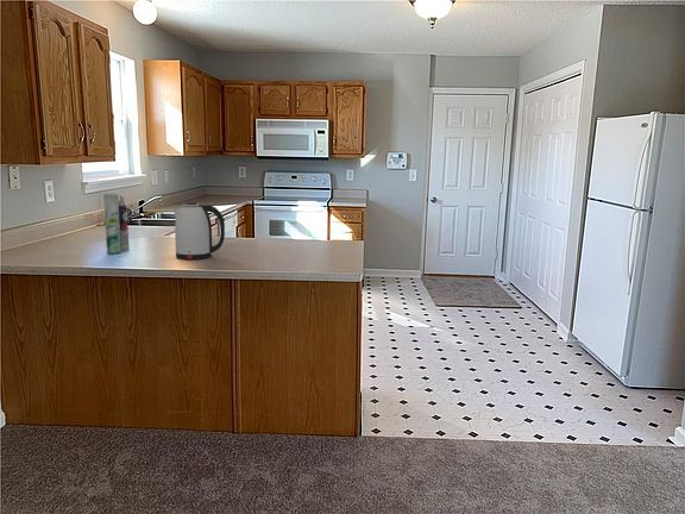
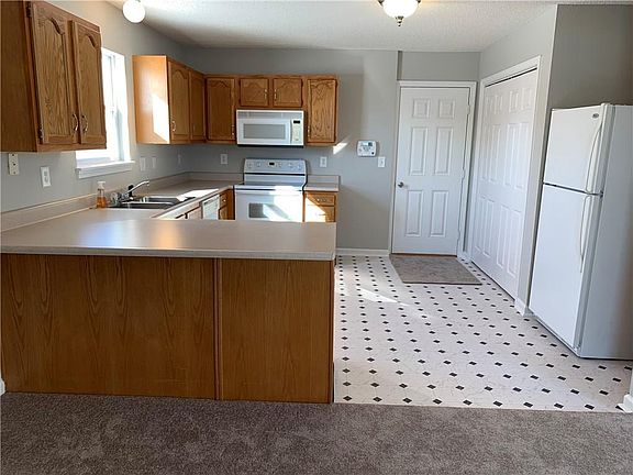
- aerosol can (117, 222)
- kettle (199, 230)
